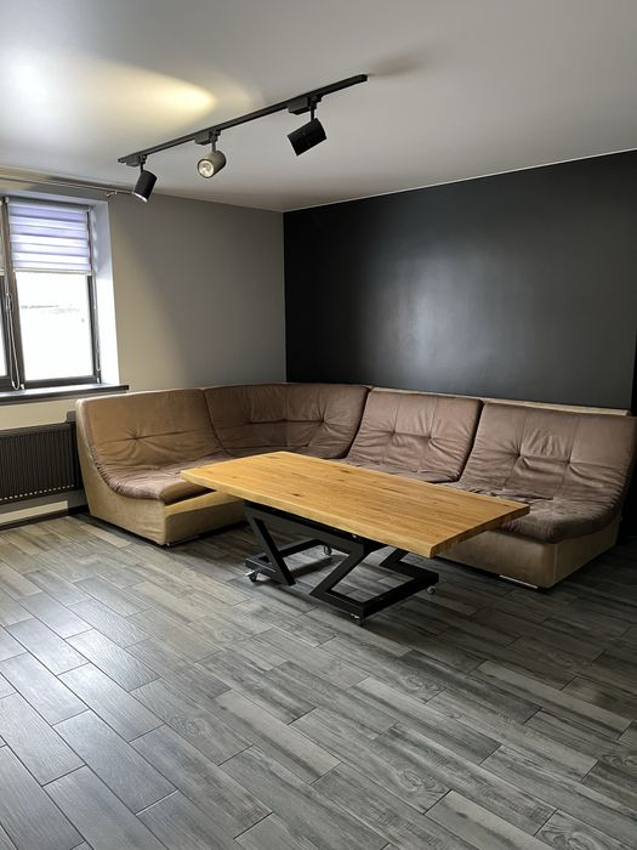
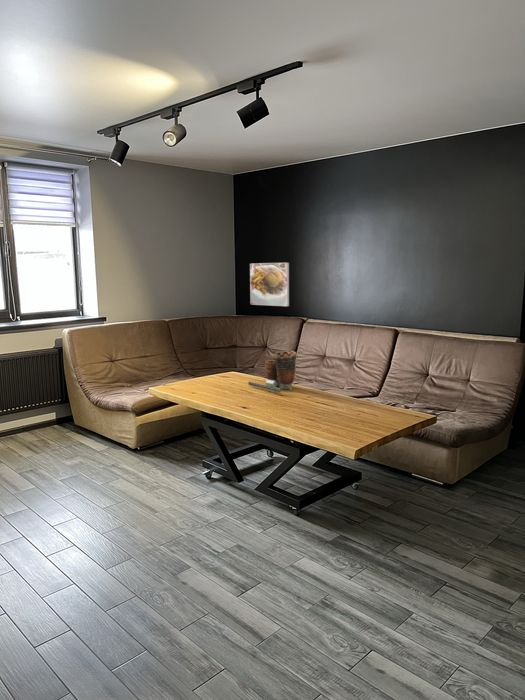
+ clay pot (276, 370)
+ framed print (269, 284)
